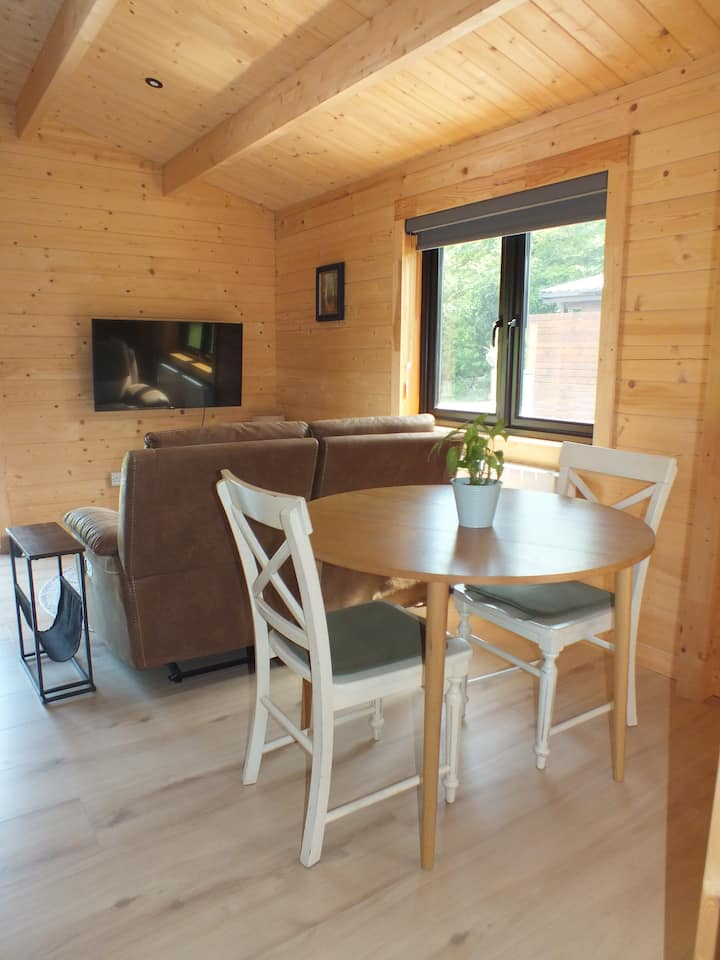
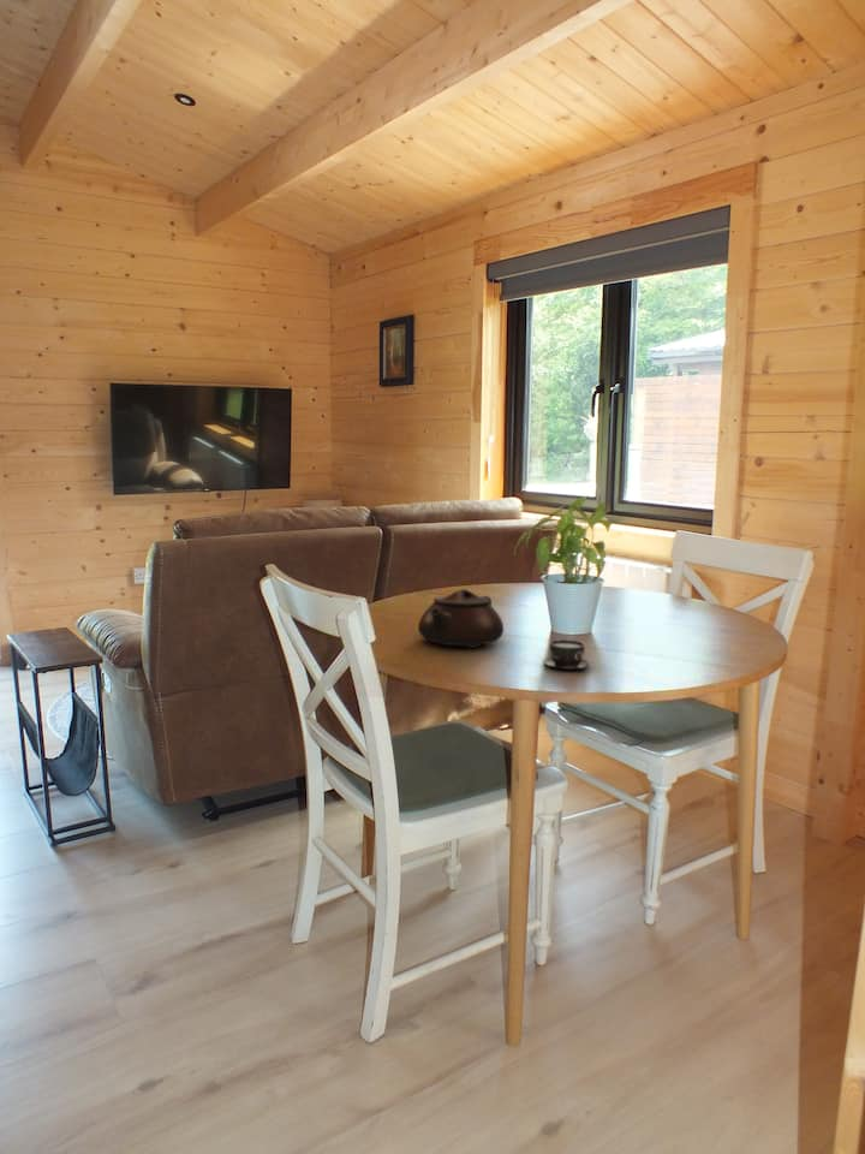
+ teapot (464, 615)
+ teacup (568, 654)
